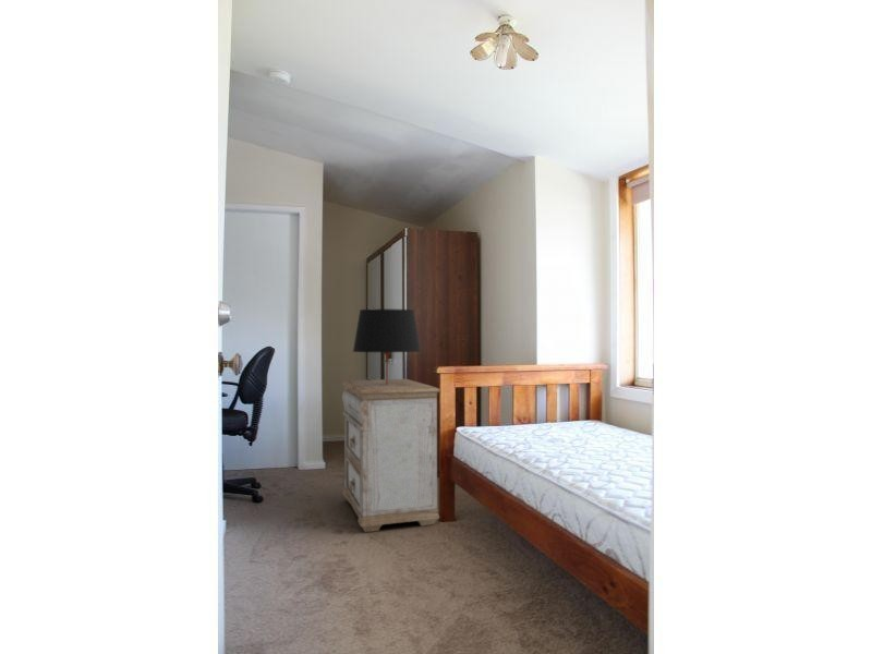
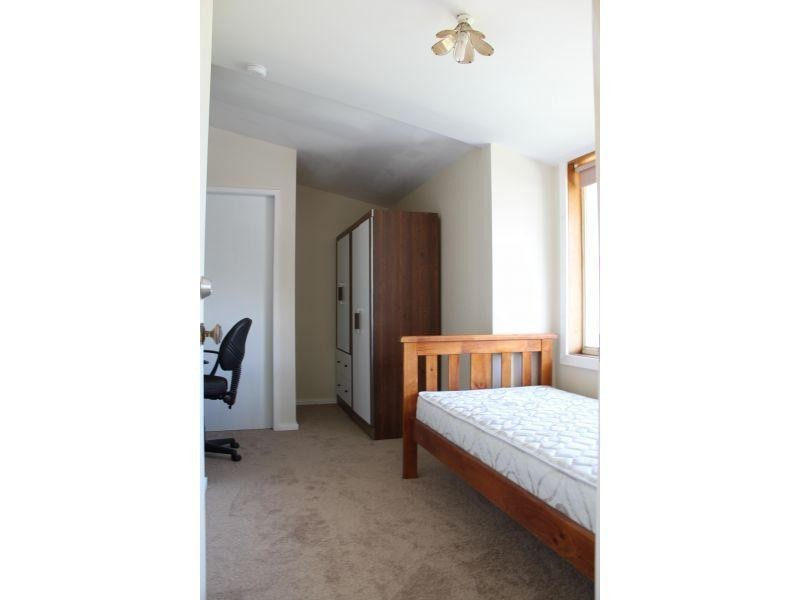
- table lamp (387, 347)
- nightstand (387, 447)
